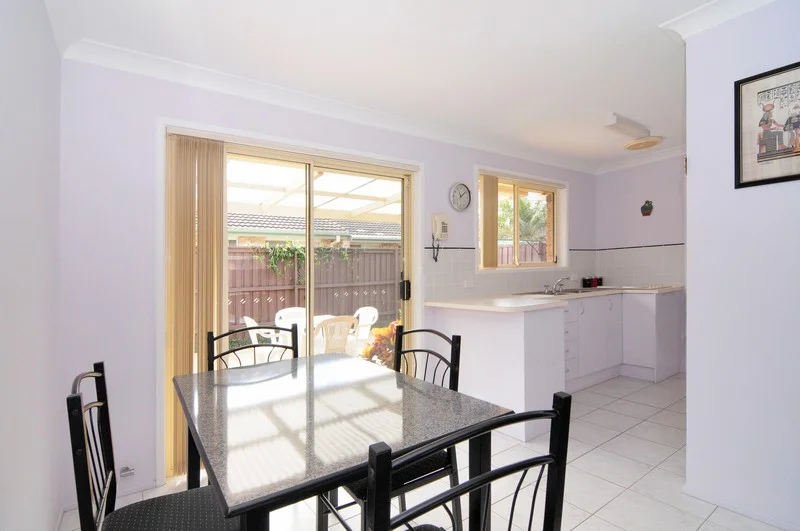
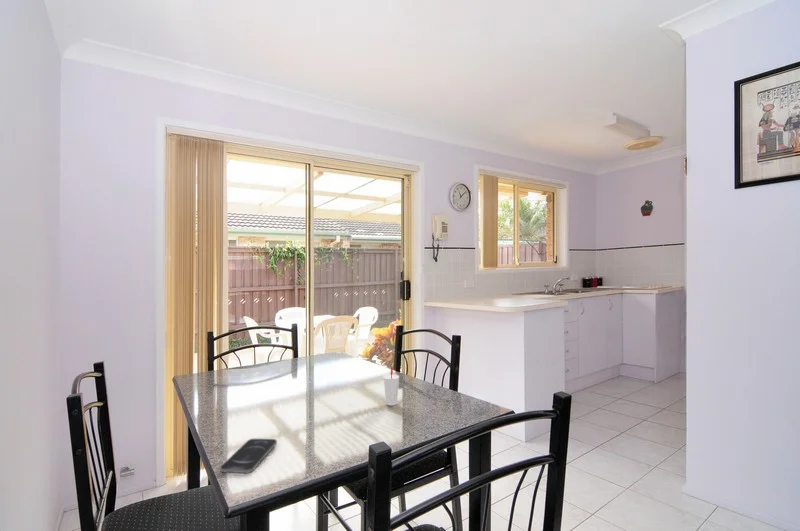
+ smartphone (250, 454)
+ cup (391, 385)
